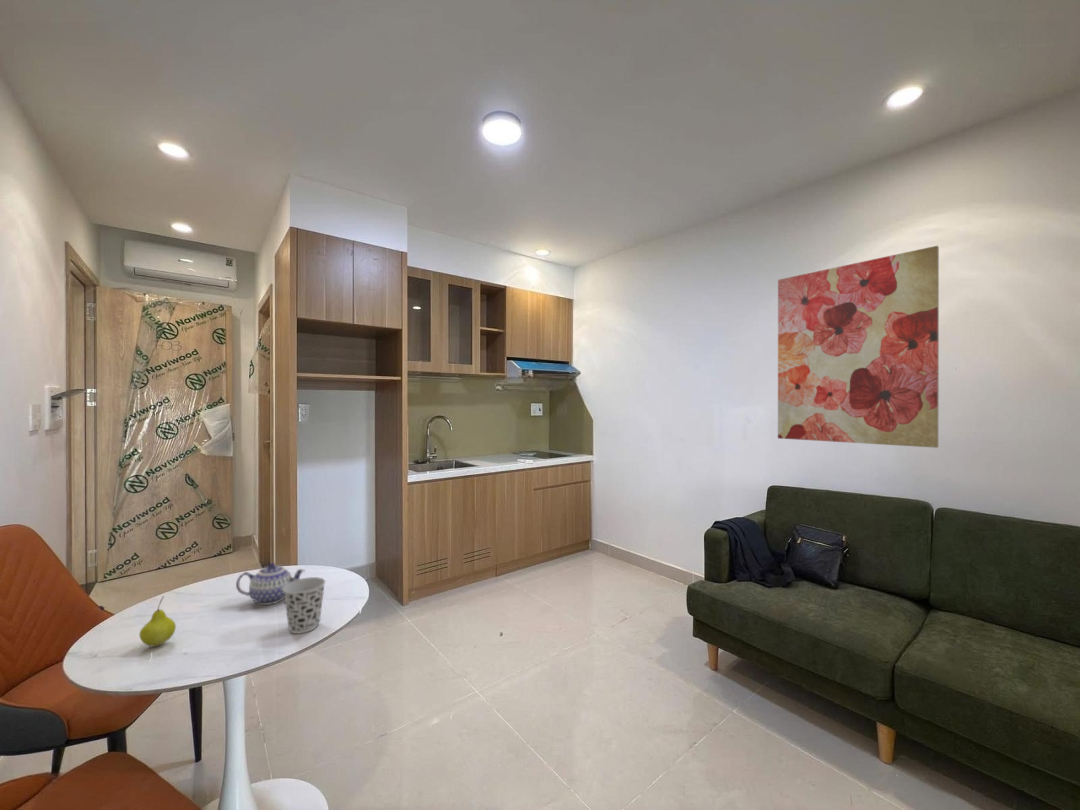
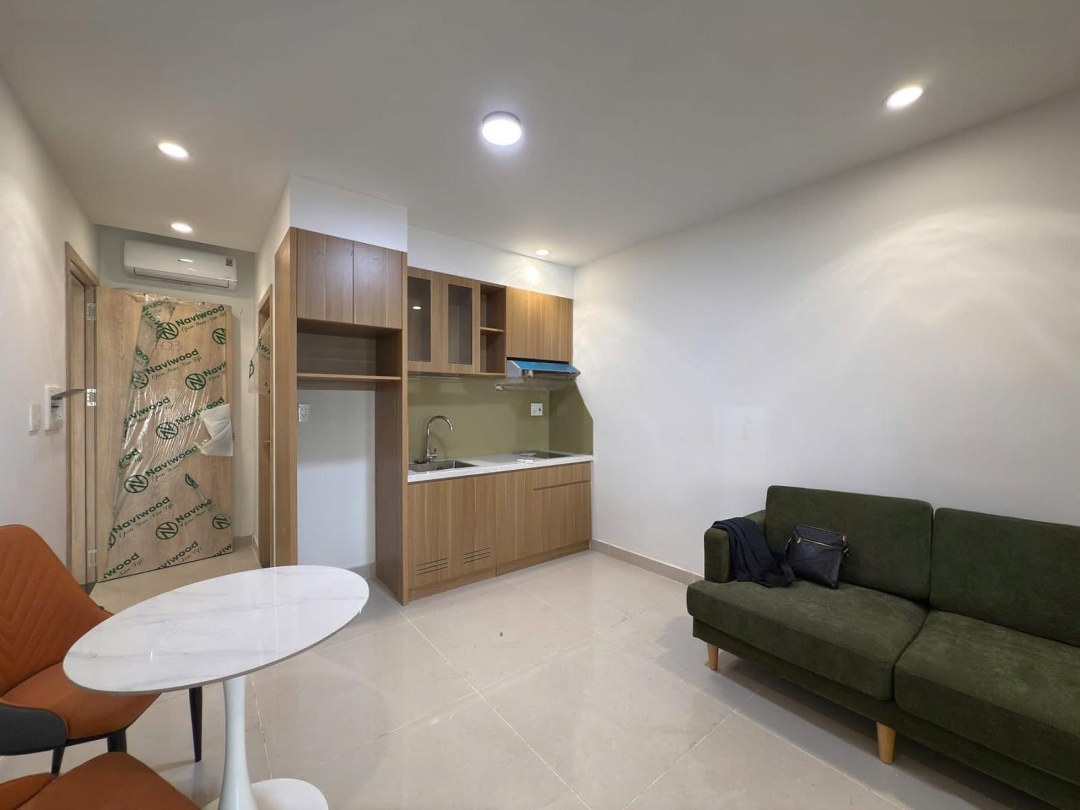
- fruit (157, 621)
- cup (304, 605)
- teapot (271, 581)
- wall art (848, 353)
